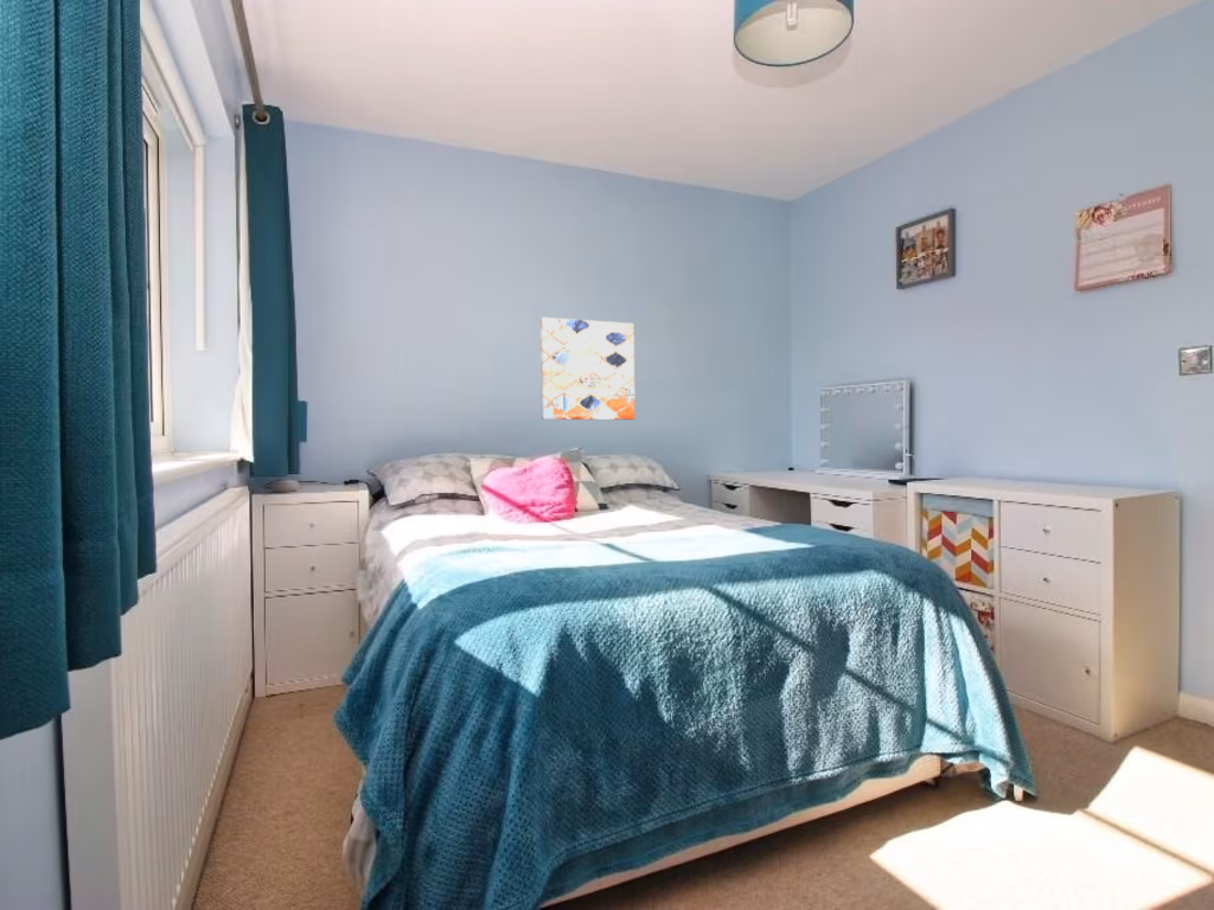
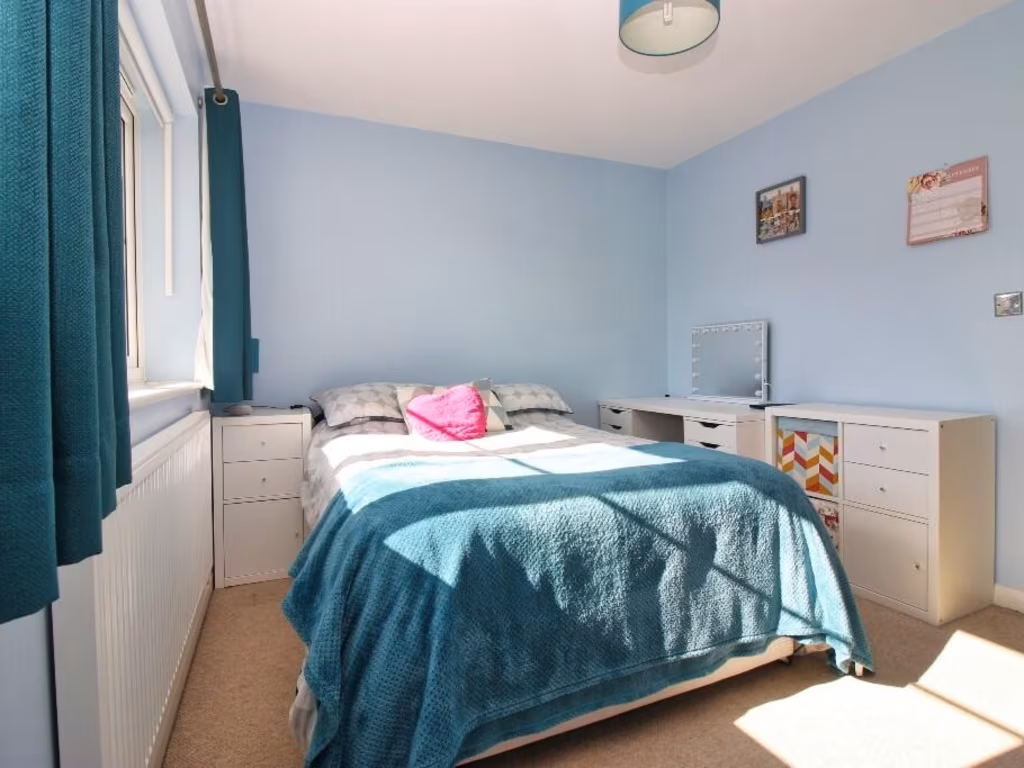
- wall art (588, 370)
